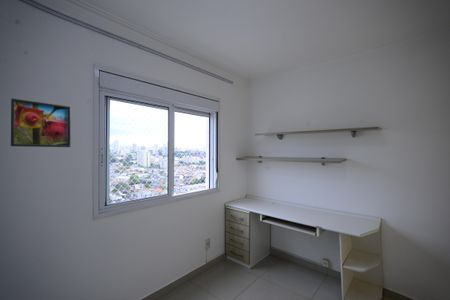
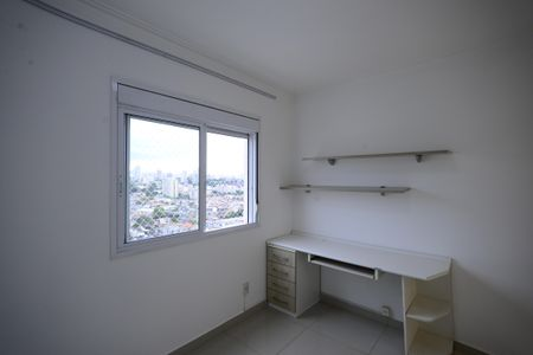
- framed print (43, 124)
